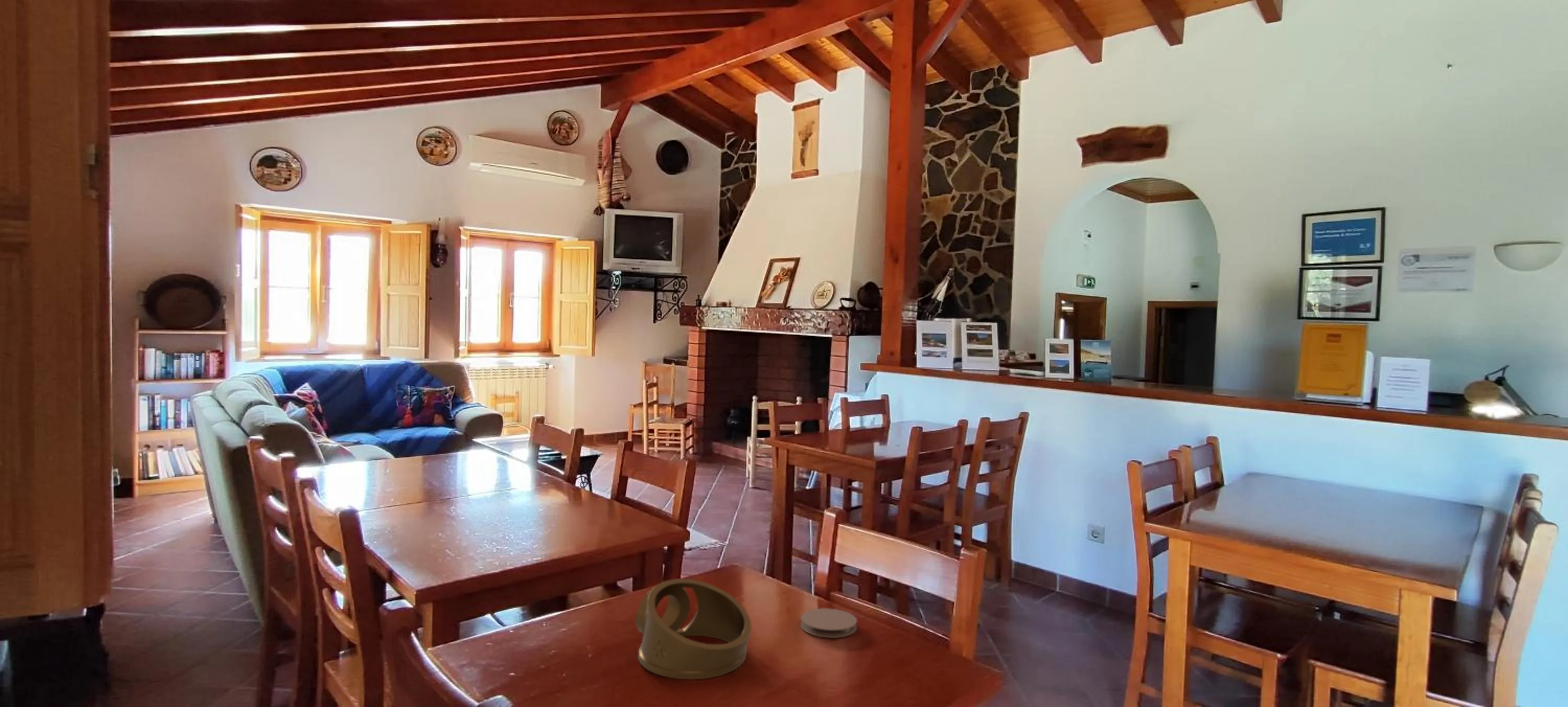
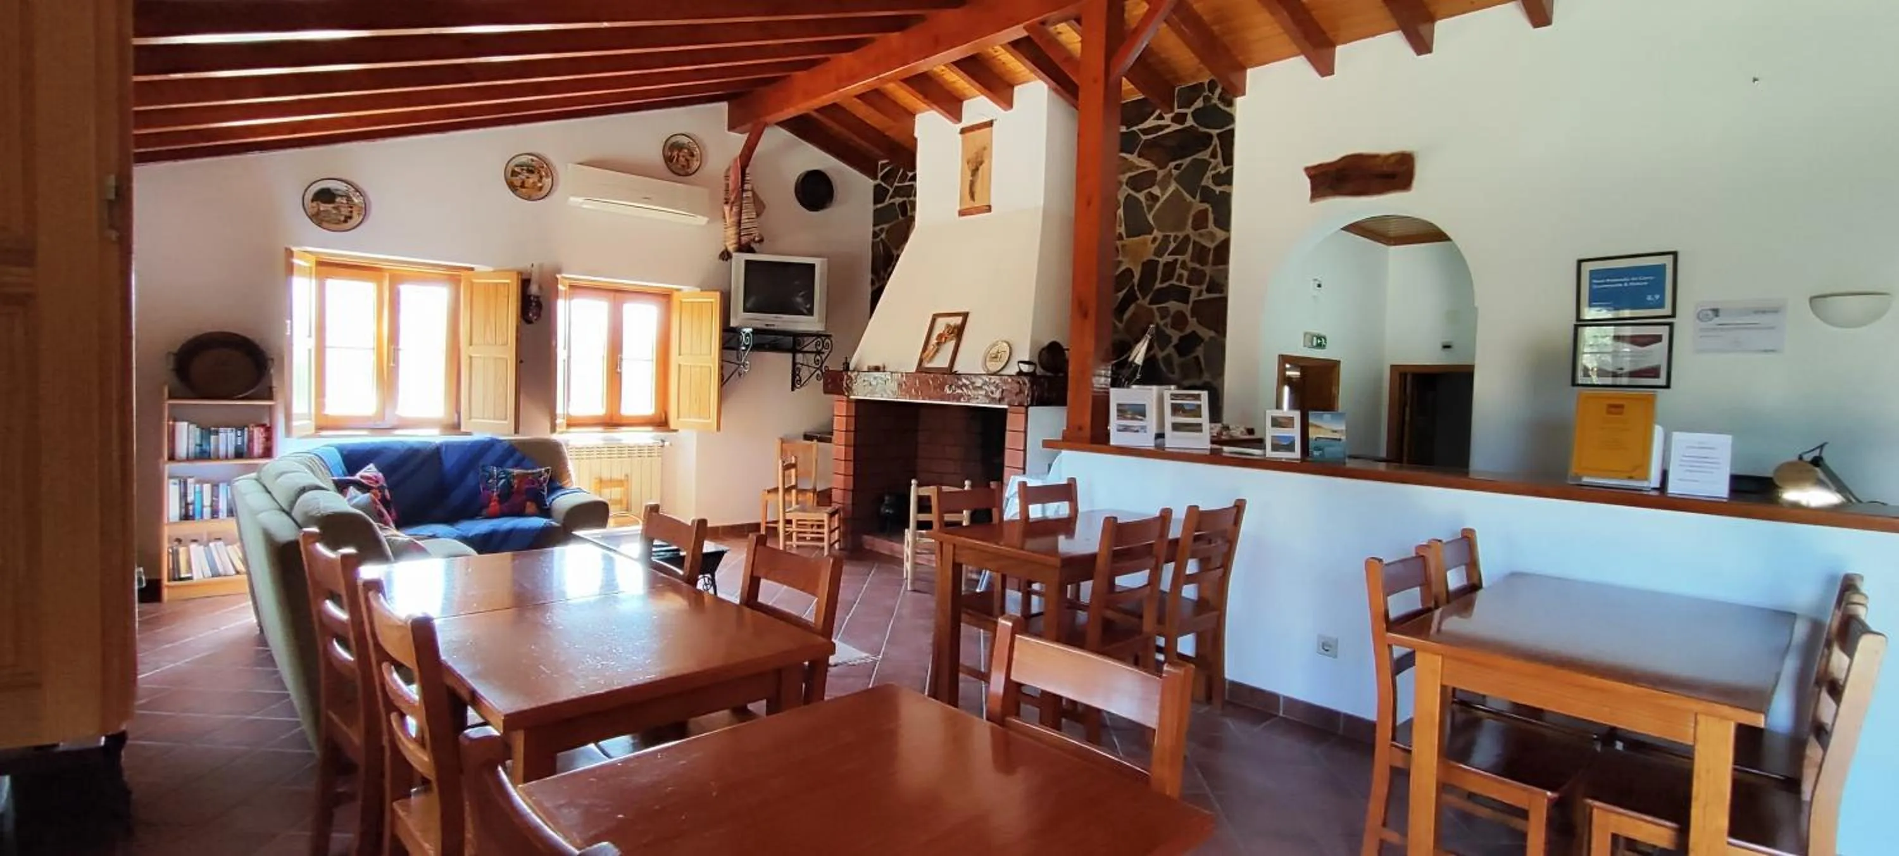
- coaster (828, 622)
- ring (693, 622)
